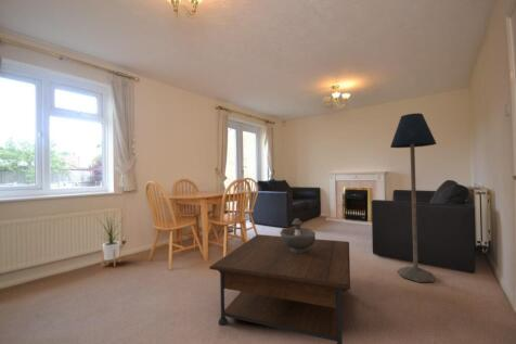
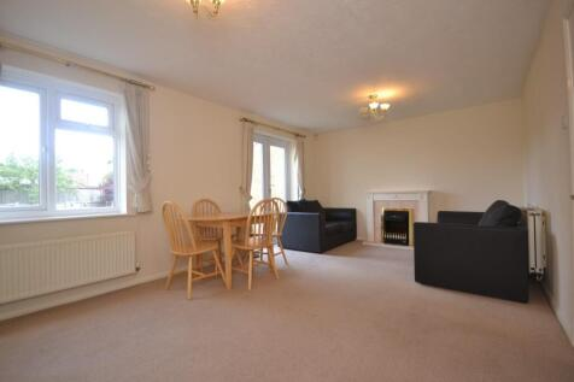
- floor lamp (413, 194)
- house plant (111, 237)
- decorative bowl (297, 233)
- coffee table (289, 277)
